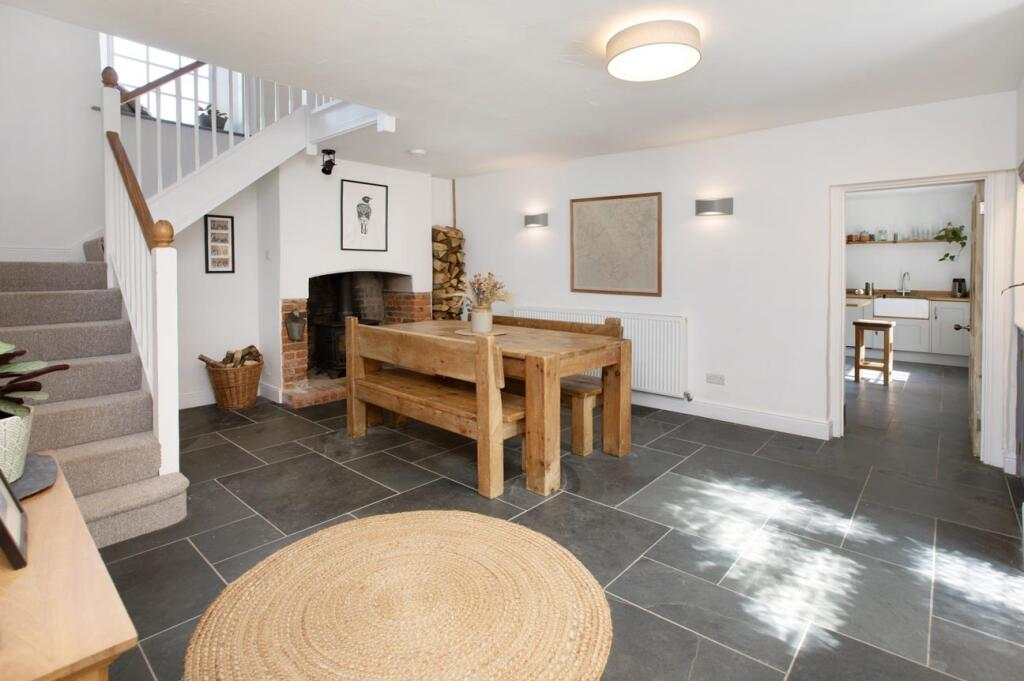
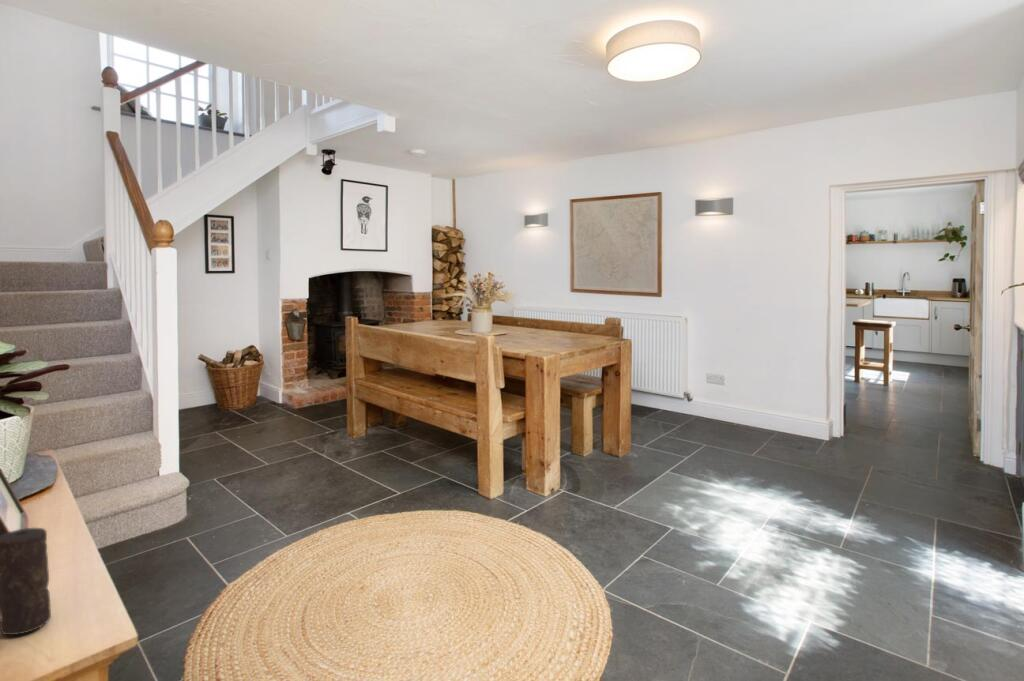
+ candle (23, 579)
